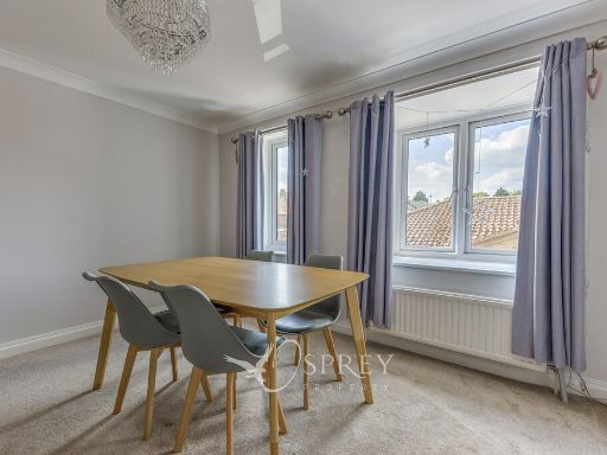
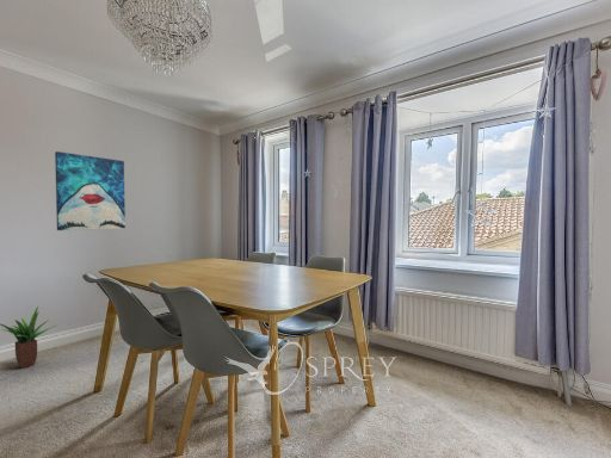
+ wall art (92, 193)
+ potted plant (29, 335)
